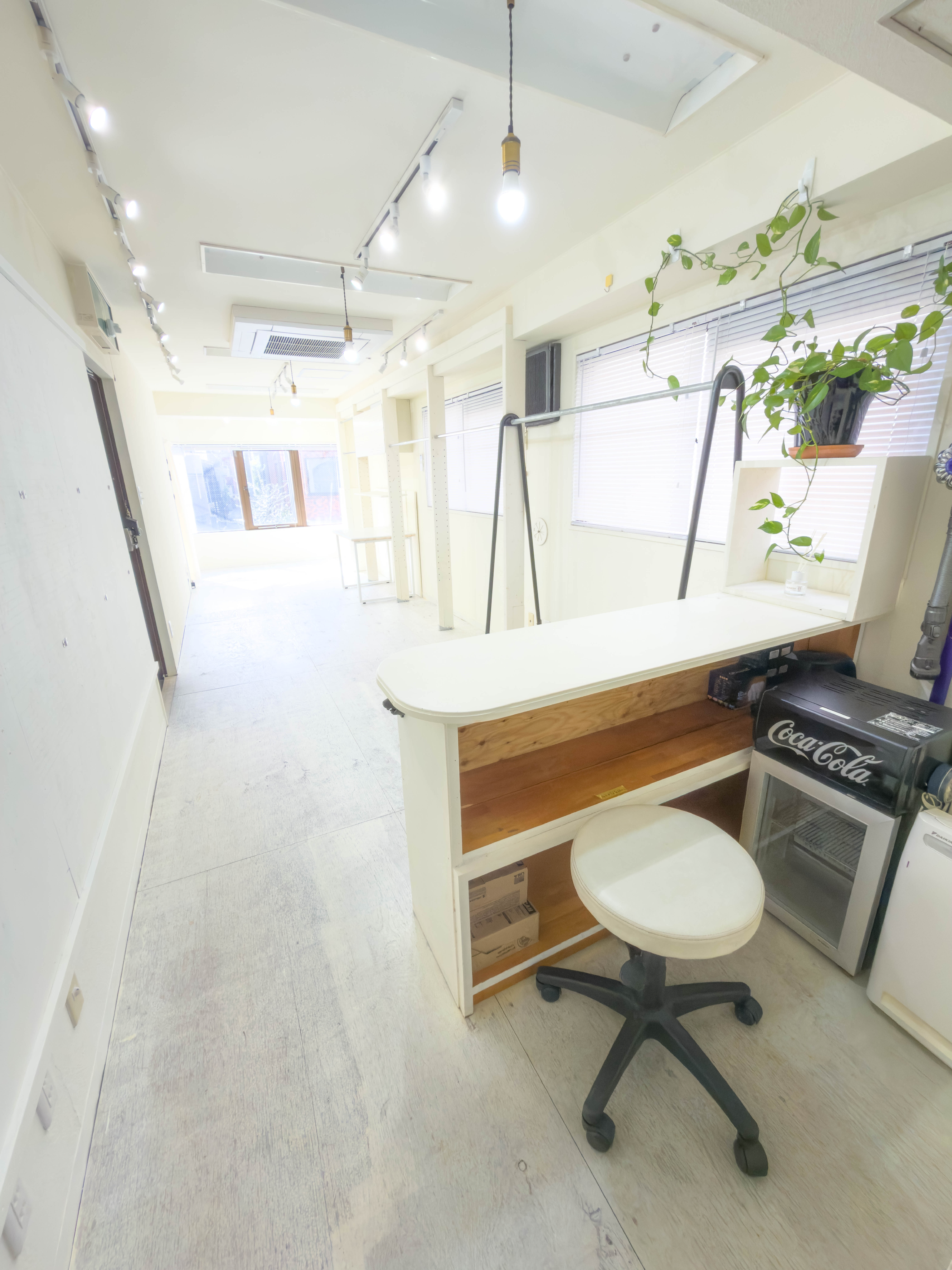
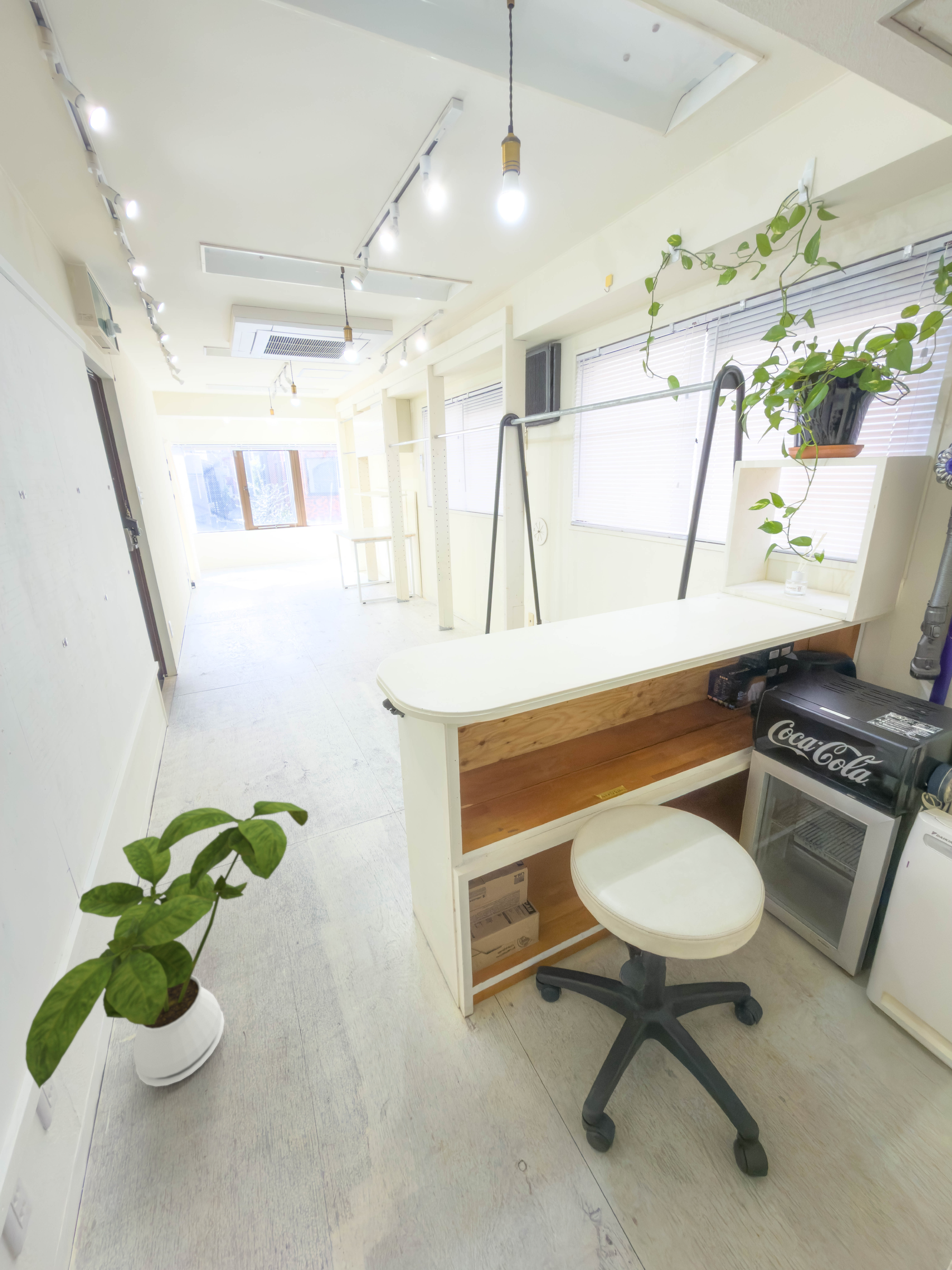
+ house plant (208, 924)
